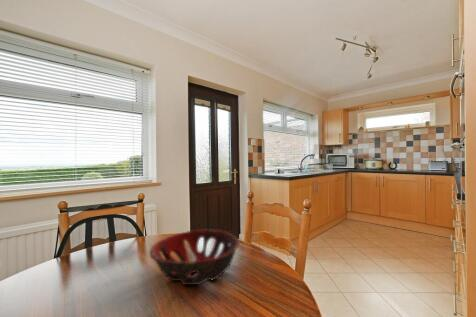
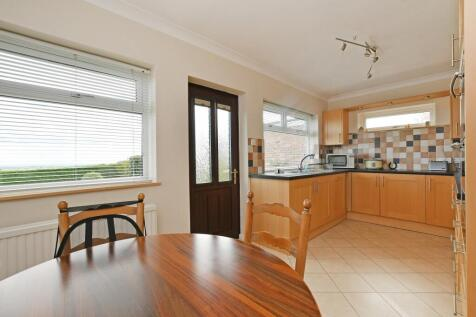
- decorative bowl (196, 256)
